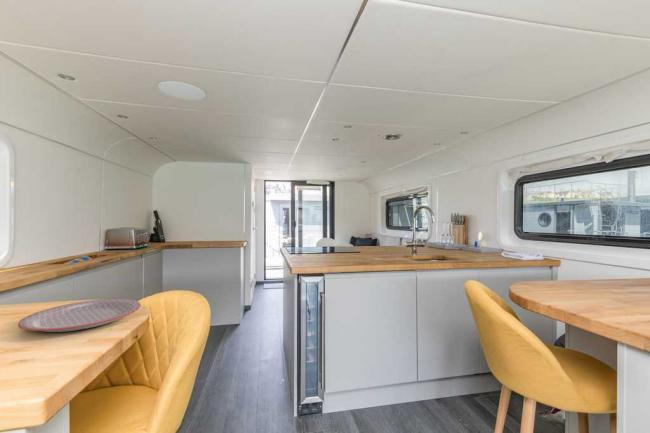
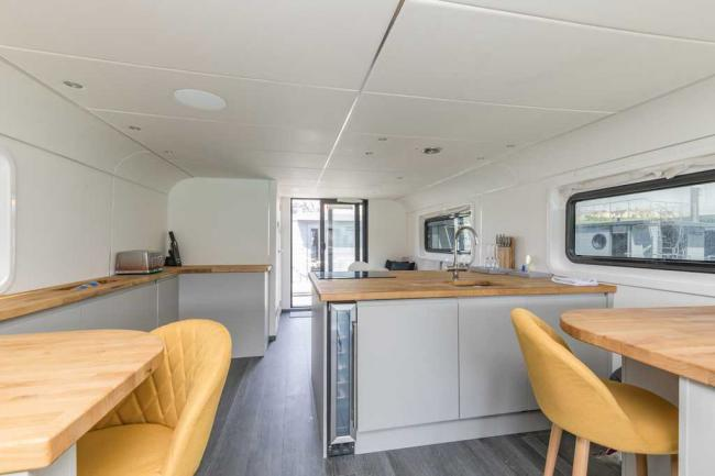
- plate (85, 315)
